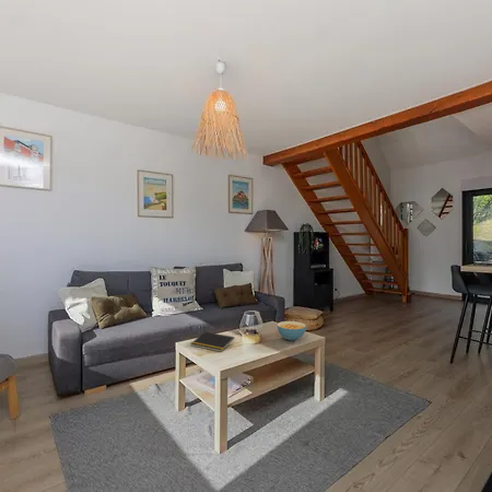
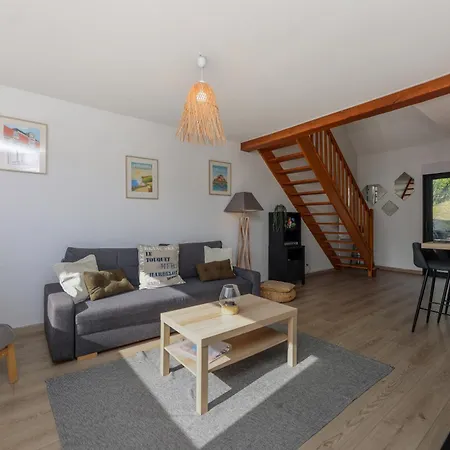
- cereal bowl (291, 331)
- notepad (212, 341)
